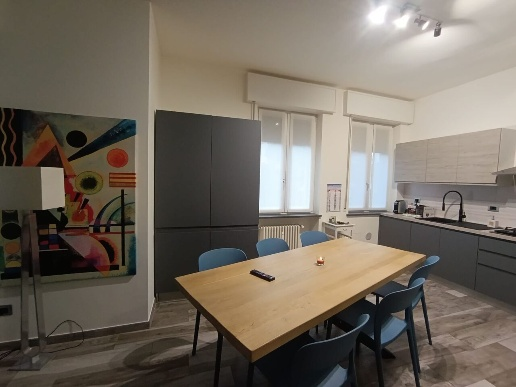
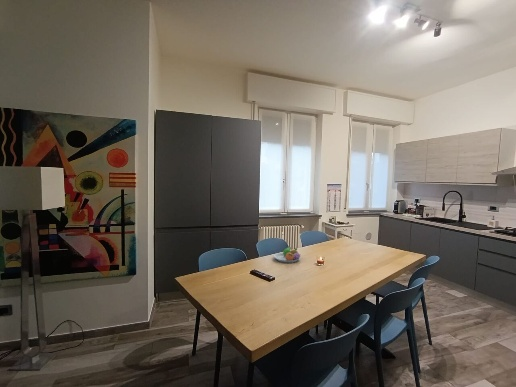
+ fruit bowl (287, 253)
